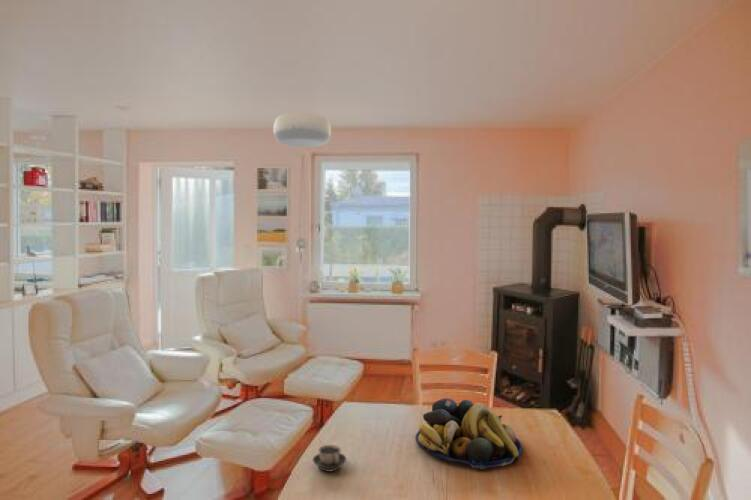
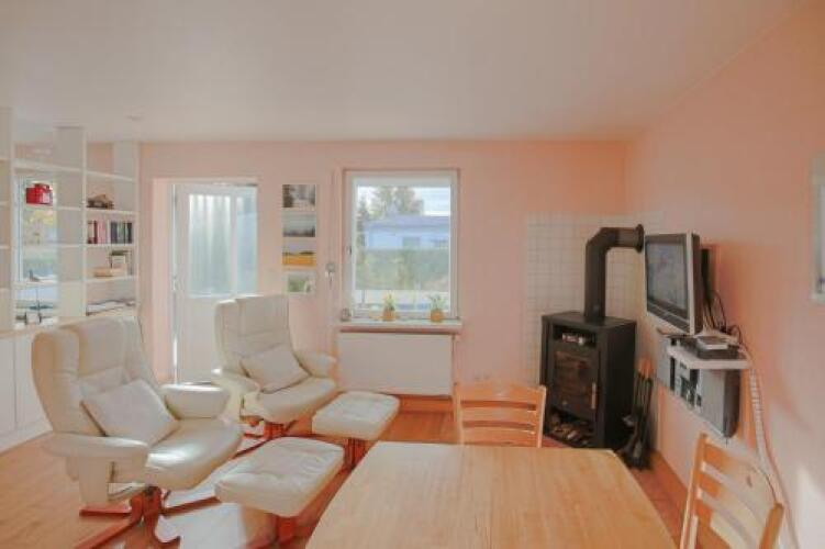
- cup (329, 458)
- ceiling light (302, 130)
- fruit bowl (468, 424)
